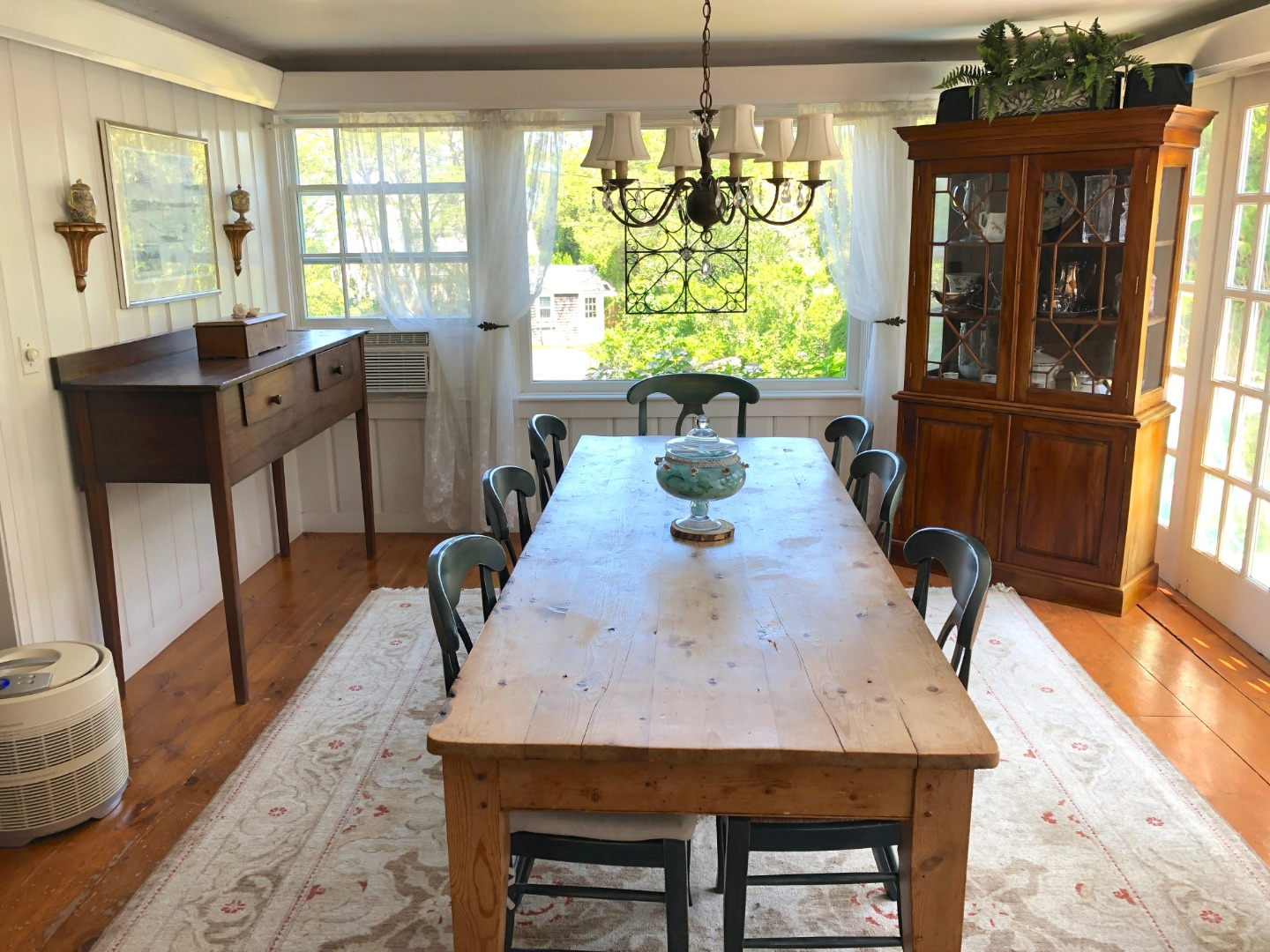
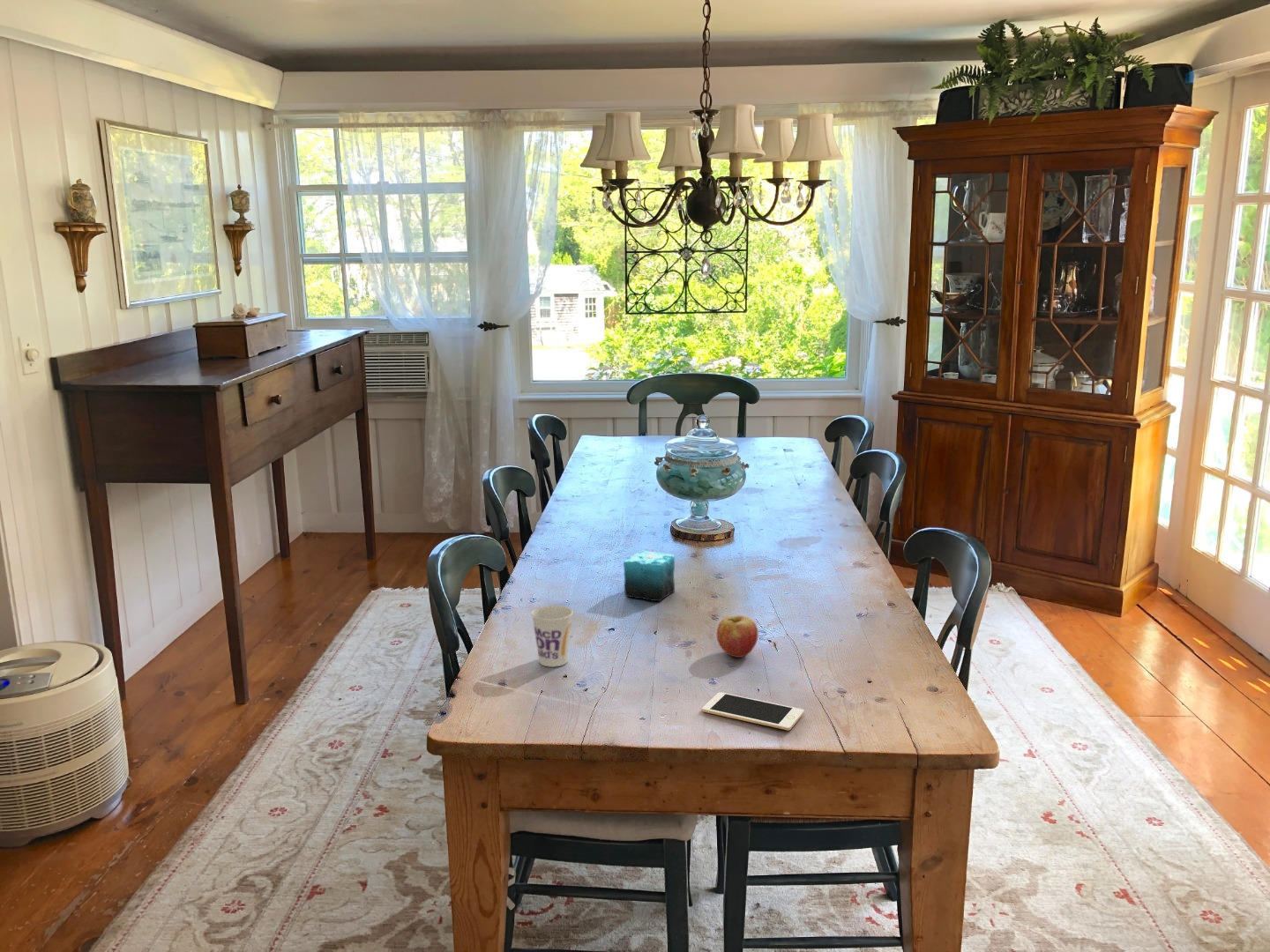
+ cup (552, 636)
+ fruit (736, 635)
+ cell phone (752, 710)
+ candle (650, 568)
